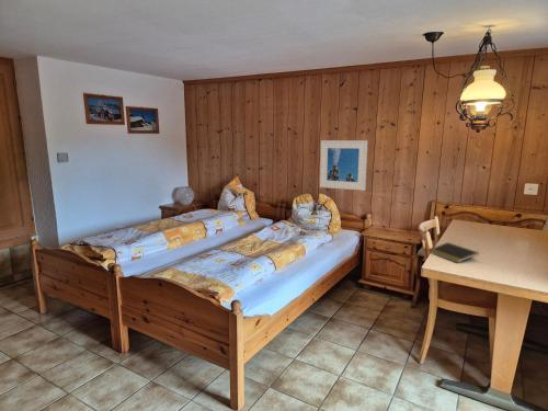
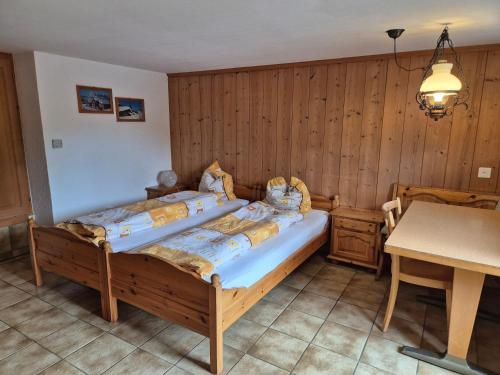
- notepad (452, 252)
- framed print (342, 164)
